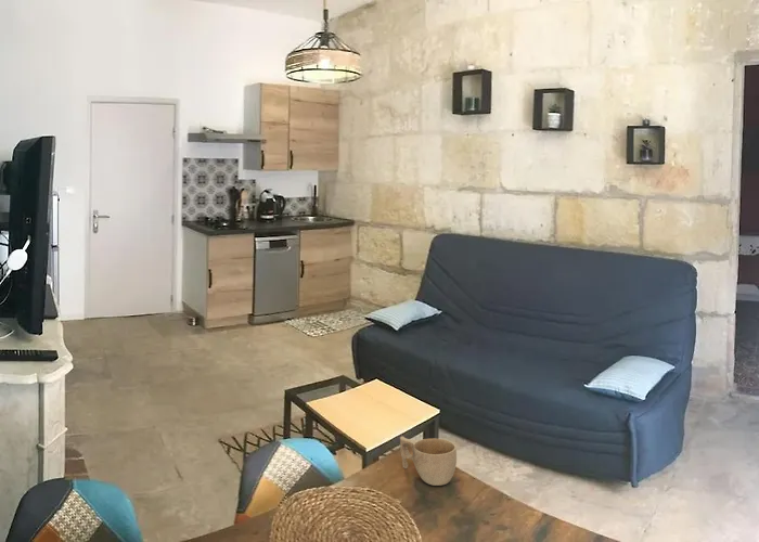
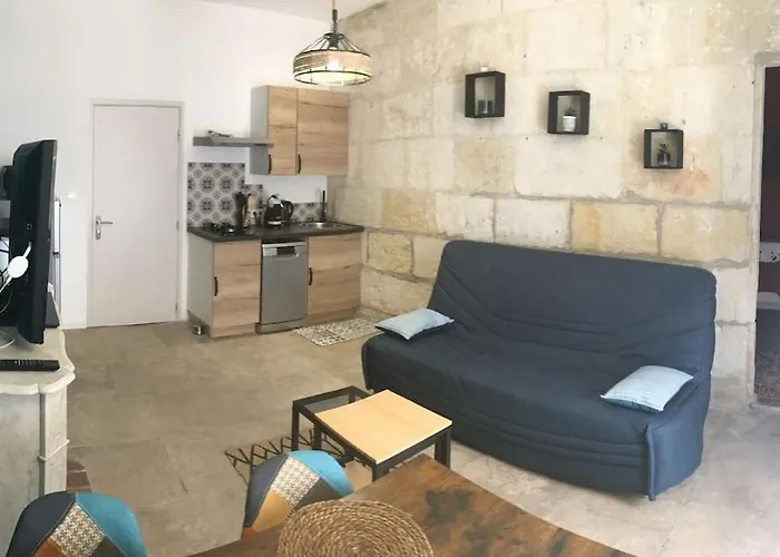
- cup (426, 460)
